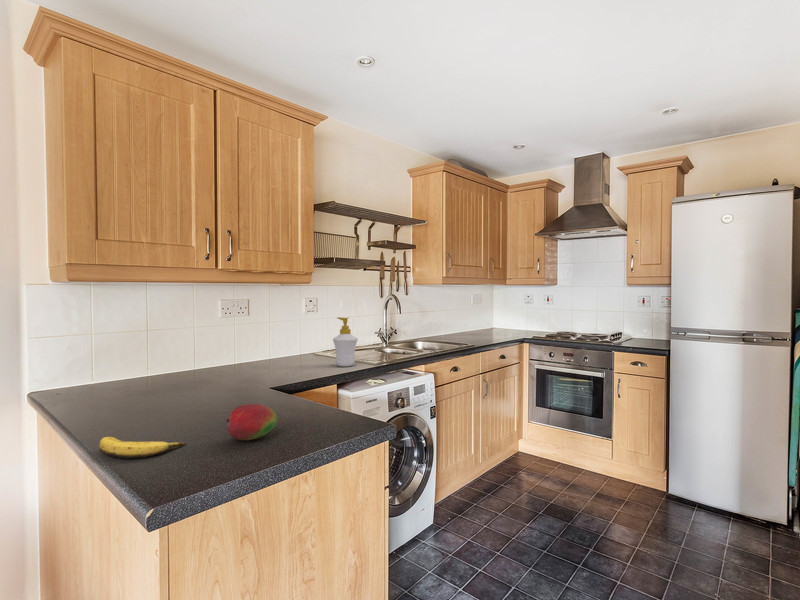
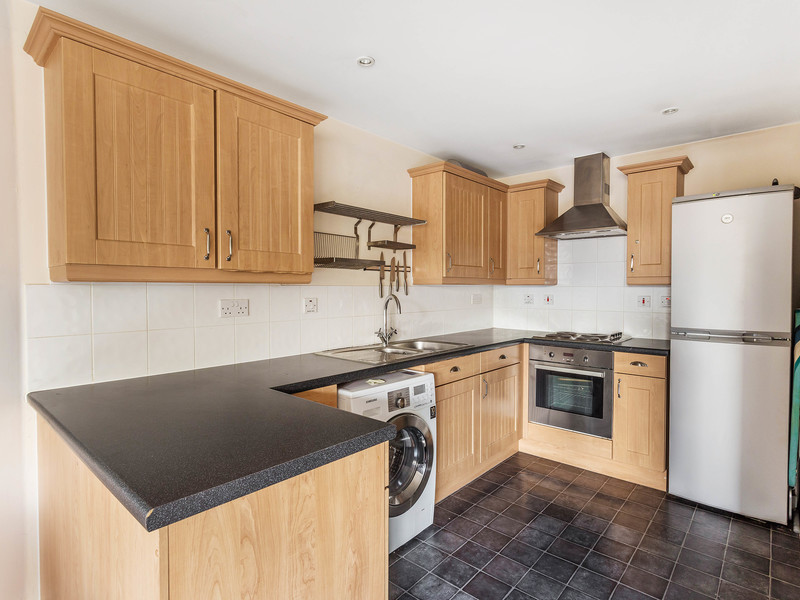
- soap bottle (345, 341)
- fruit (252, 421)
- banana (139, 444)
